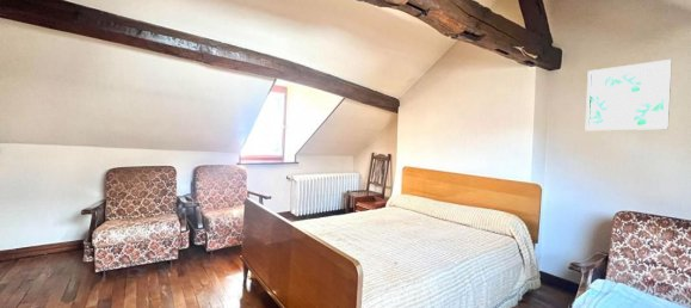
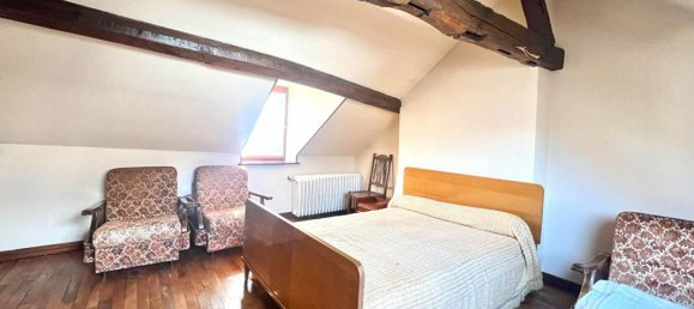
- wall art (624, 97)
